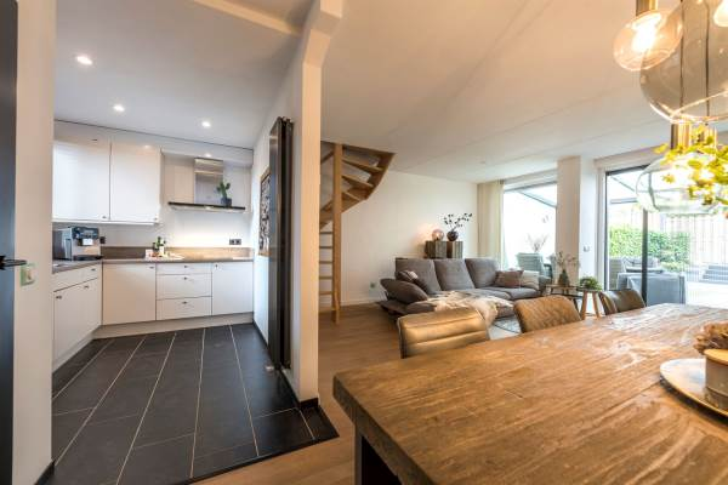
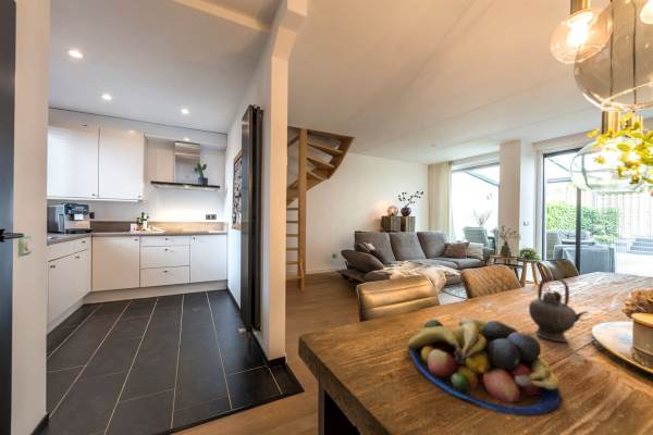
+ teapot (556, 308)
+ fruit bowl (475, 344)
